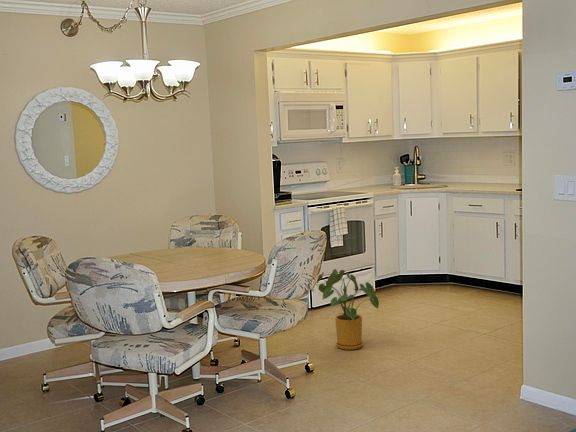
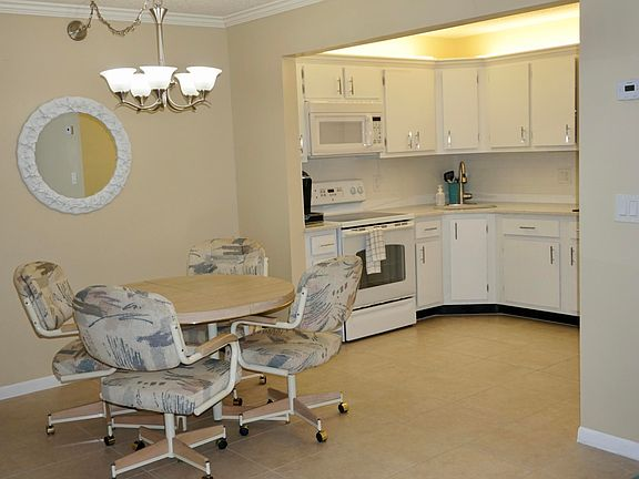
- house plant (345, 309)
